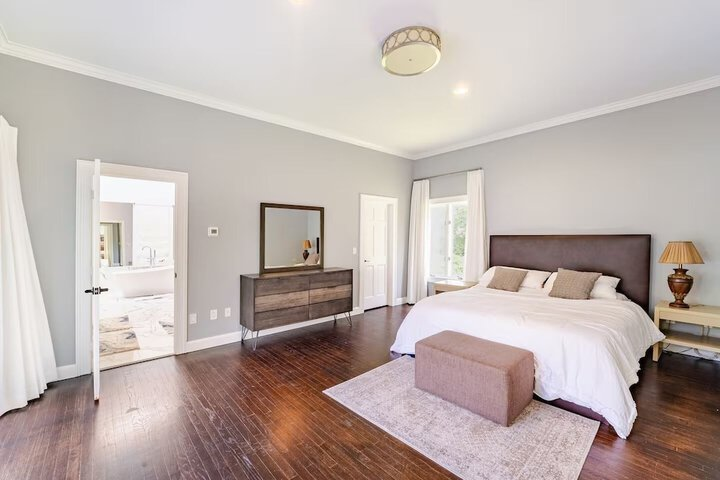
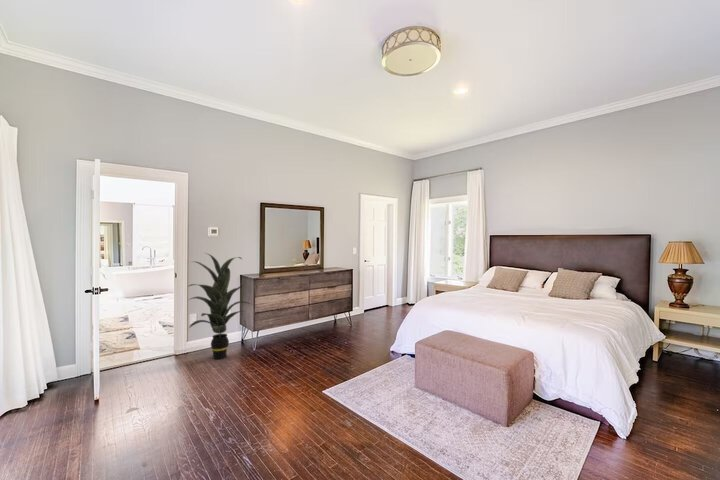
+ indoor plant (215, 304)
